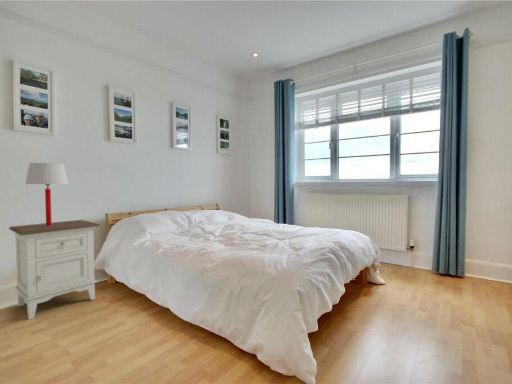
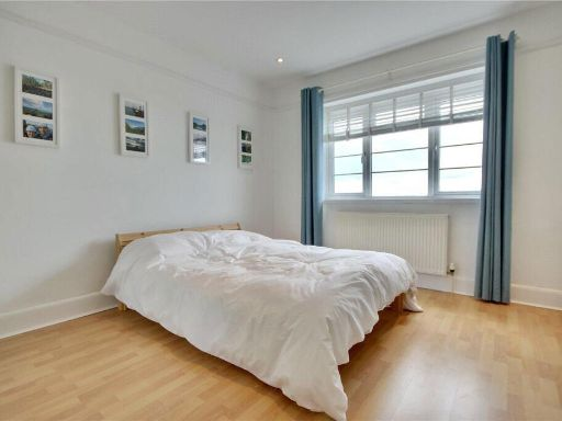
- table lamp (47, 194)
- nightstand (57, 264)
